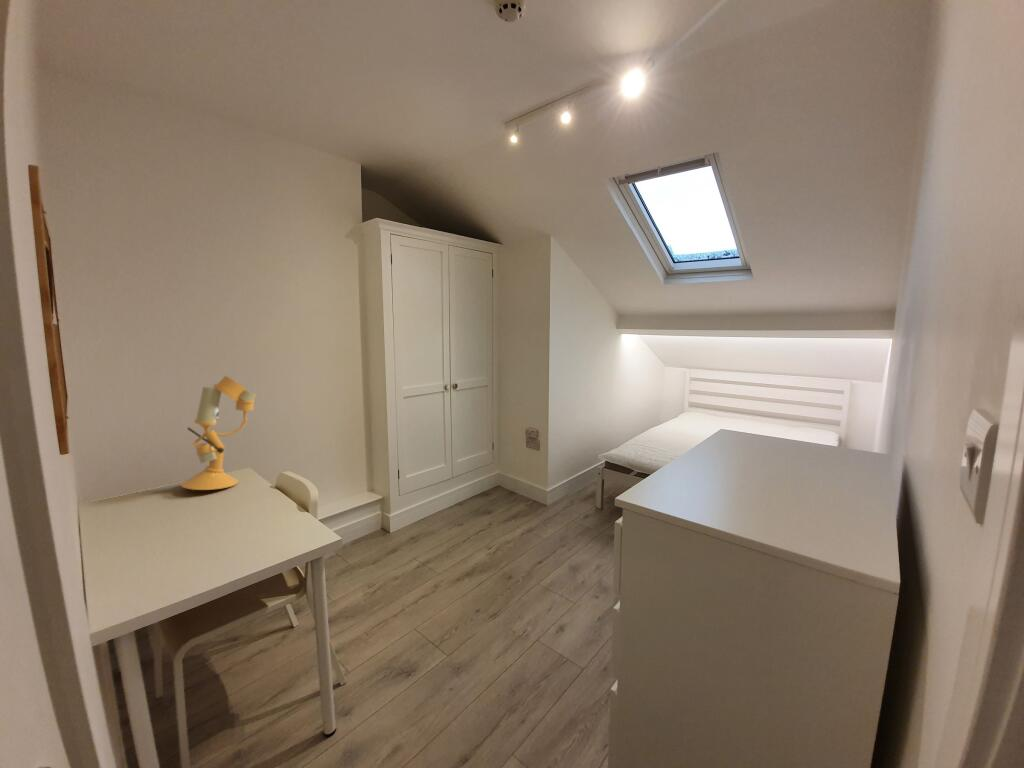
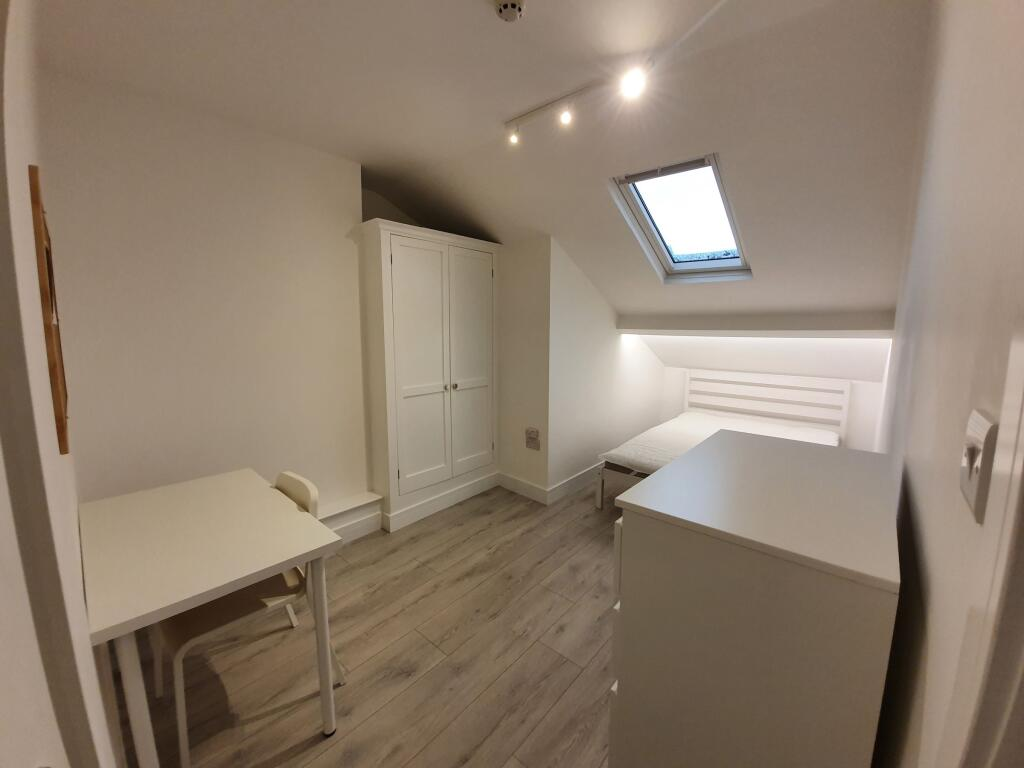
- desk lamp (220, 433)
